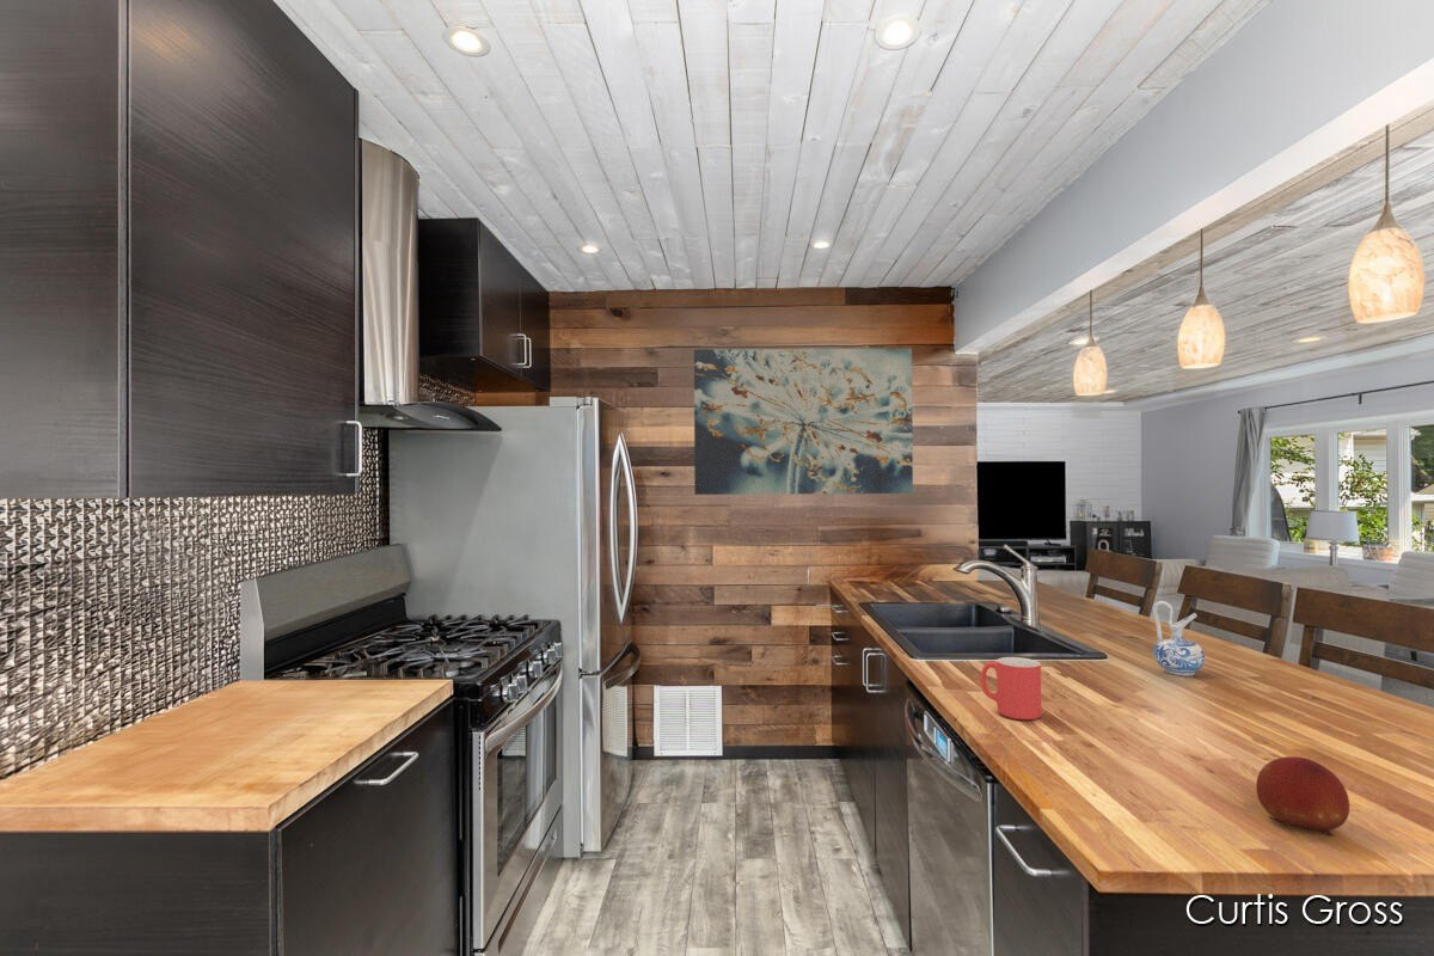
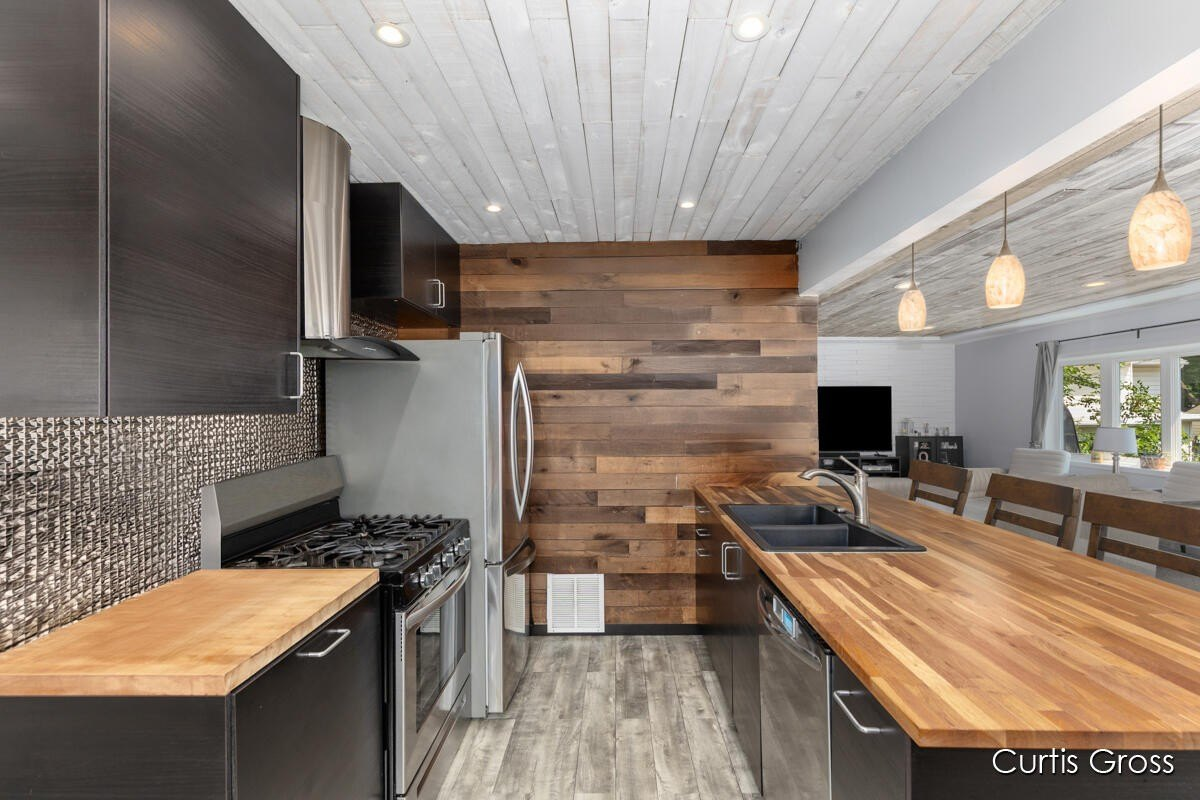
- ceramic pitcher (1178, 637)
- fruit (1301, 790)
- mug (1010, 686)
- wall art (802, 421)
